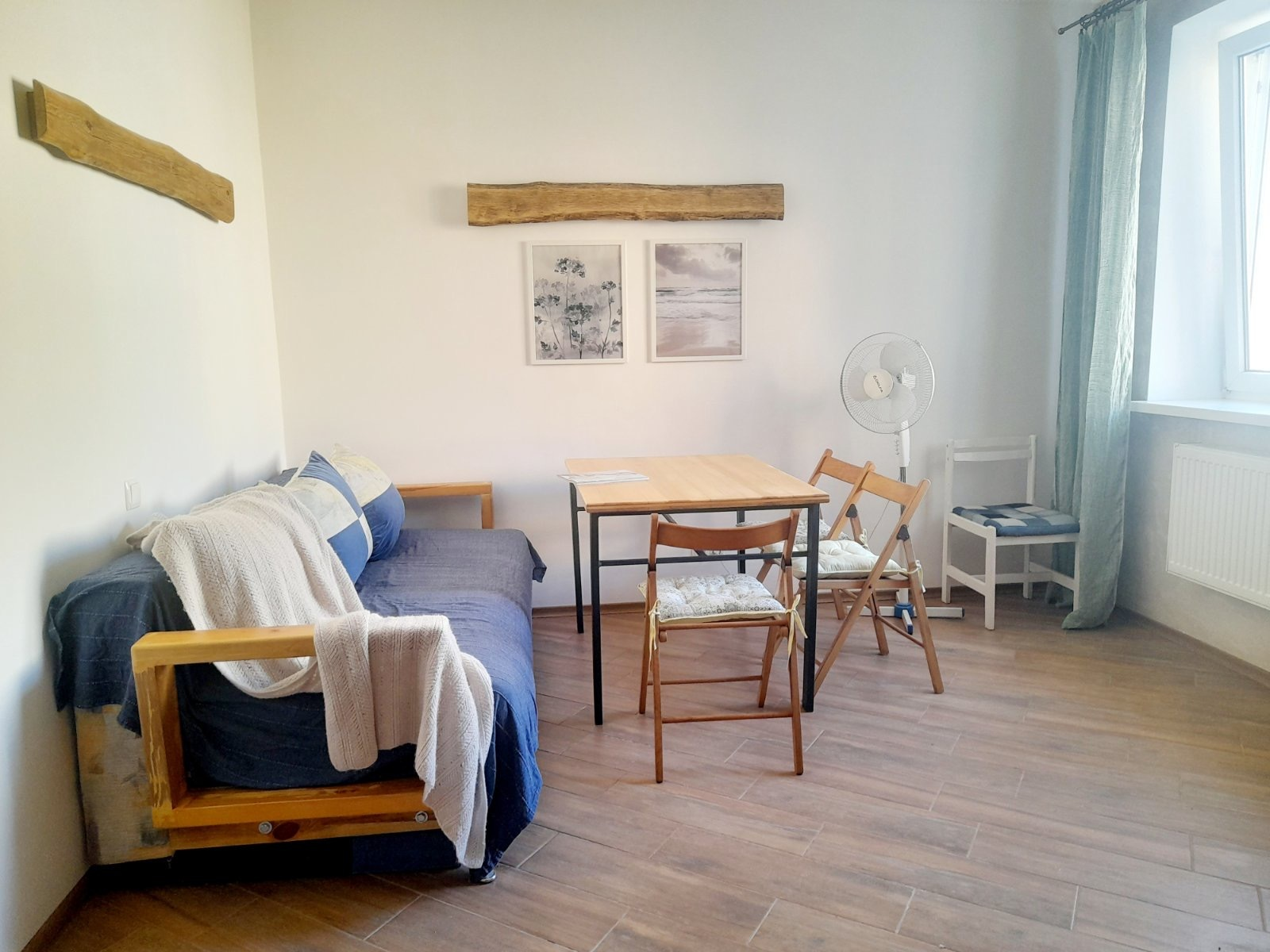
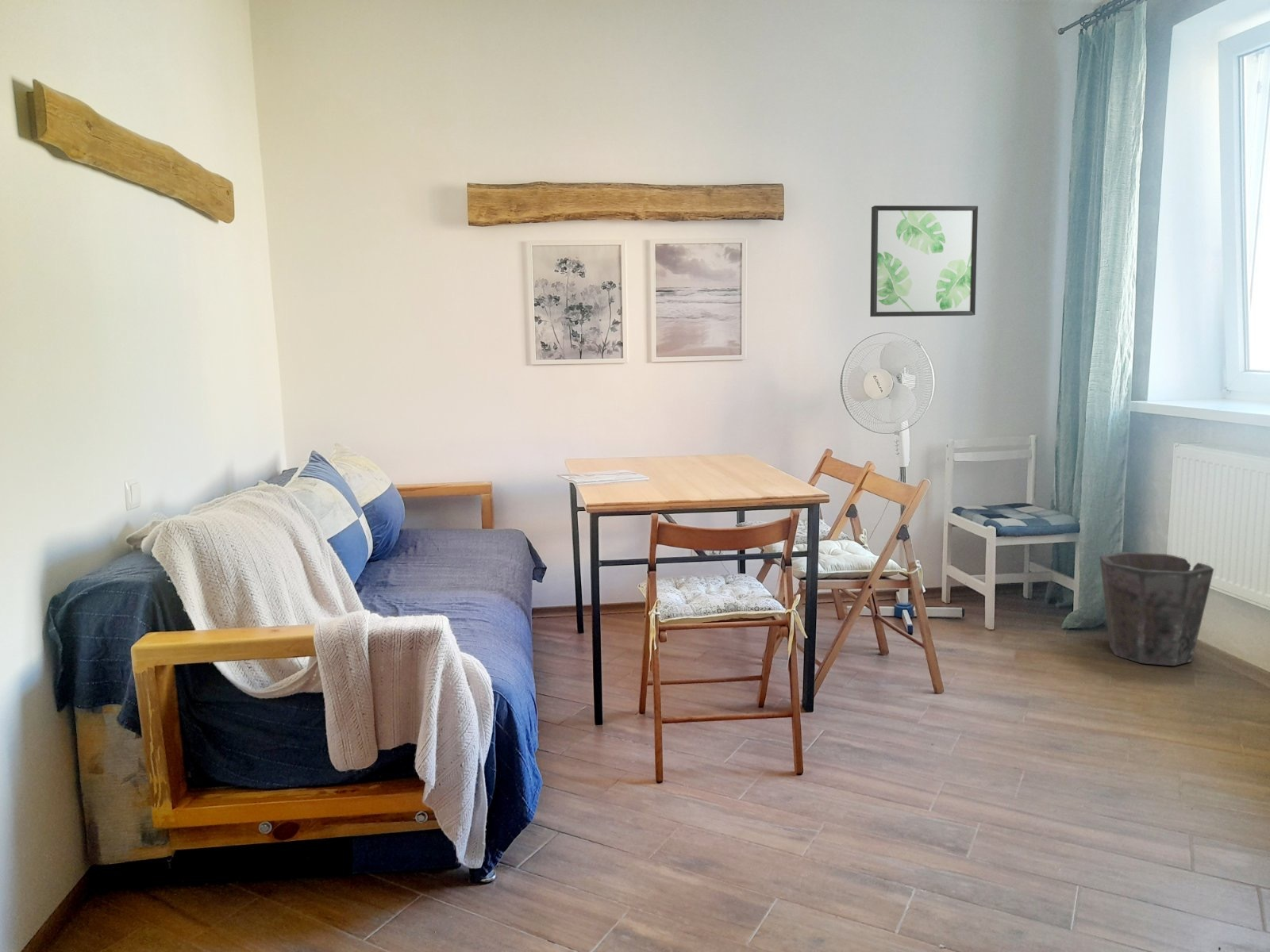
+ wall art (923, 261)
+ waste bin (1152, 608)
